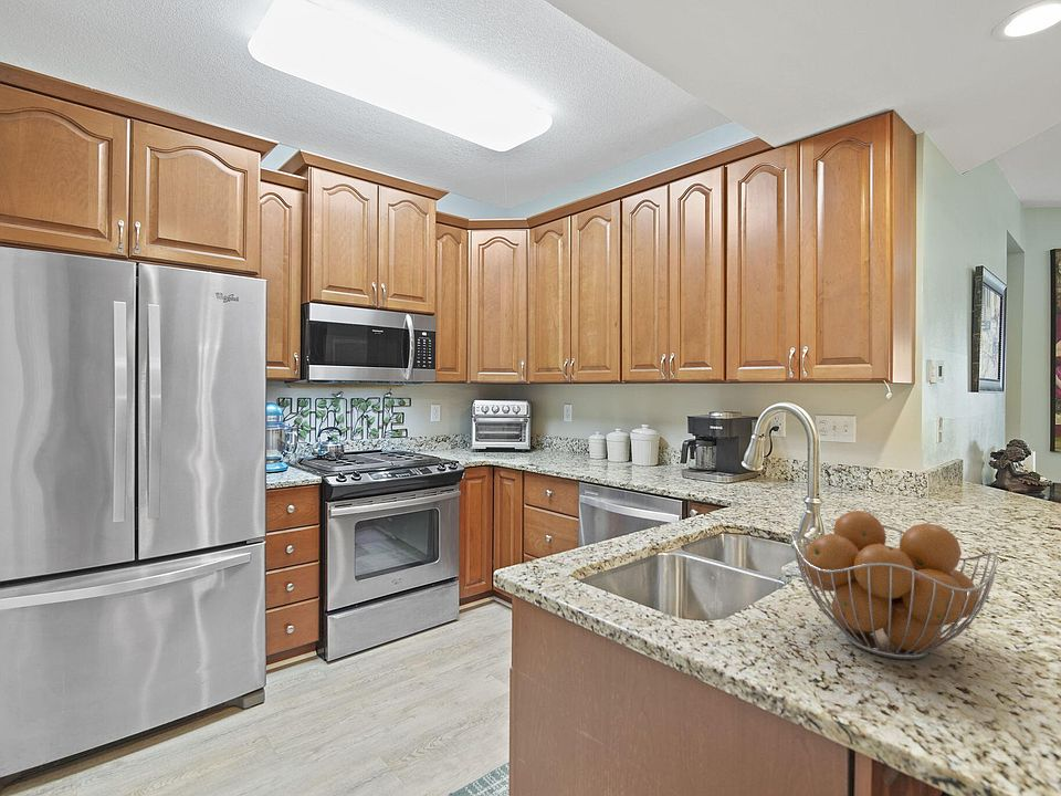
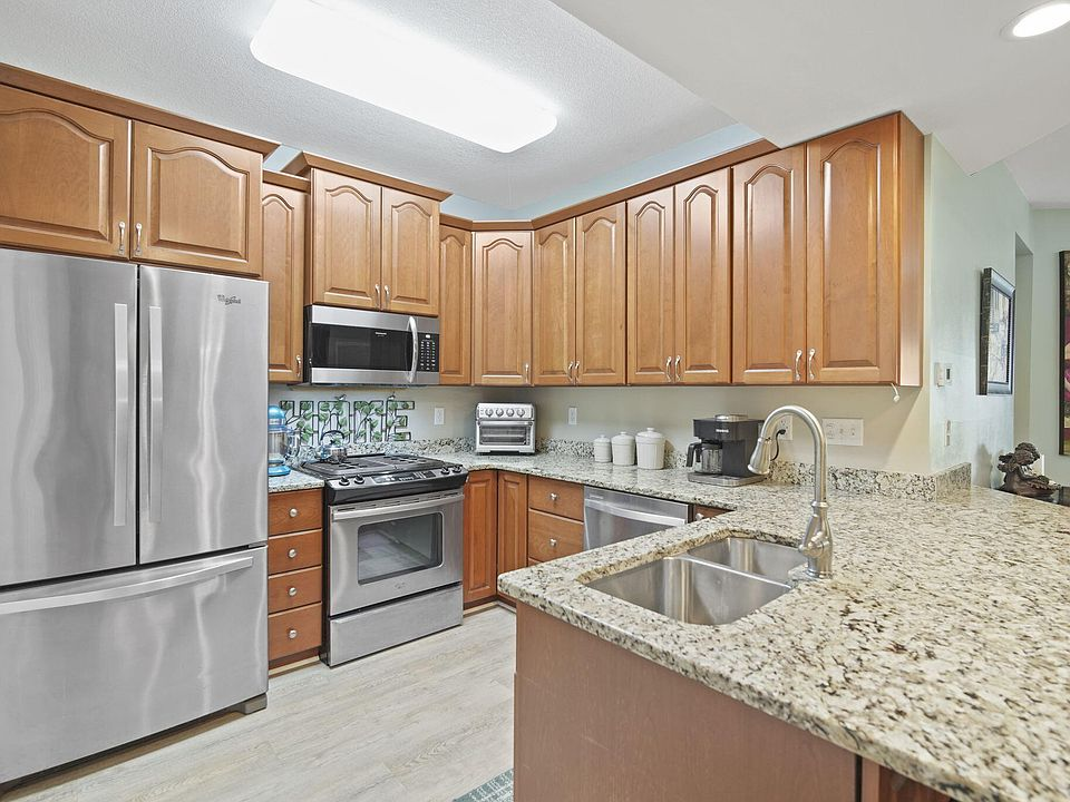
- fruit basket (885, 579)
